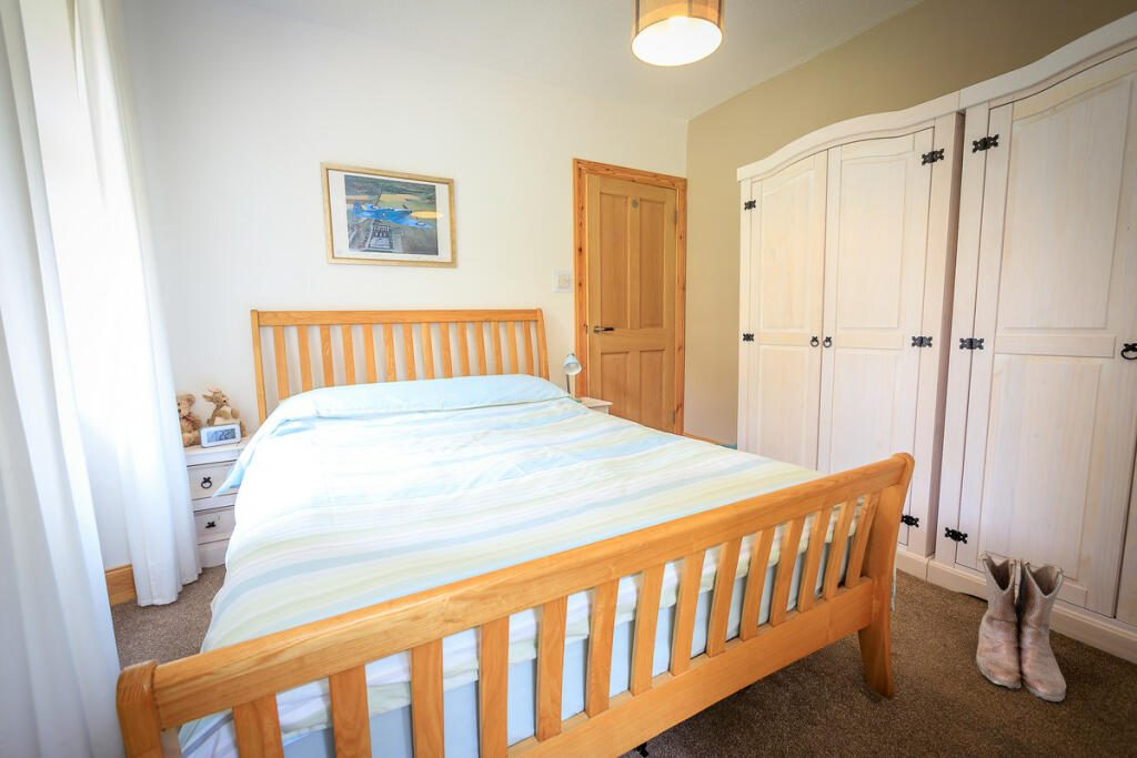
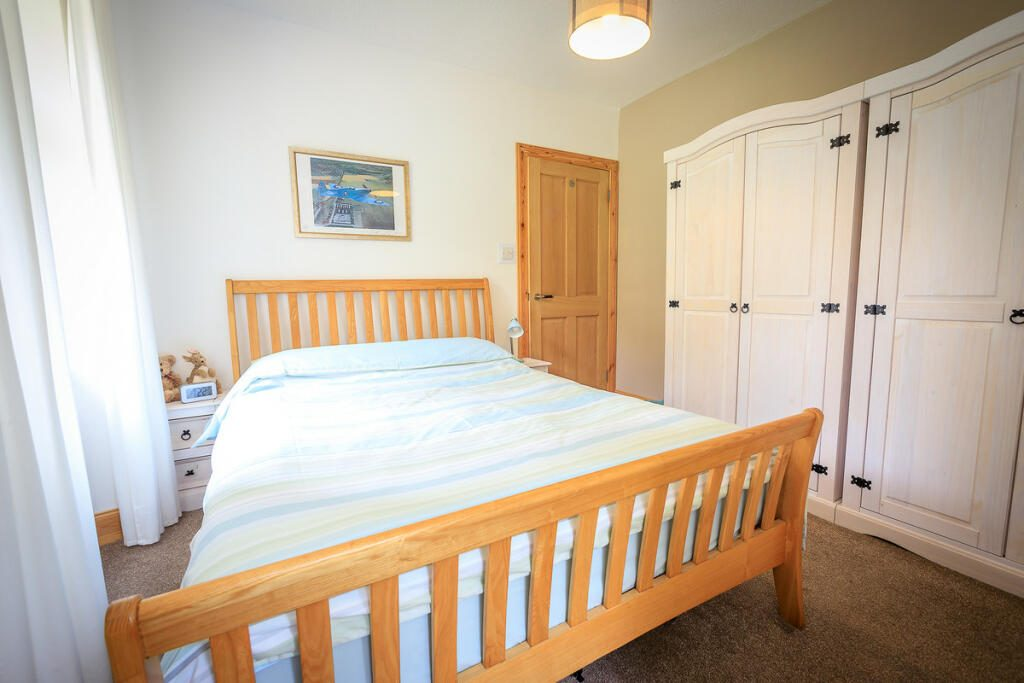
- boots (1022, 617)
